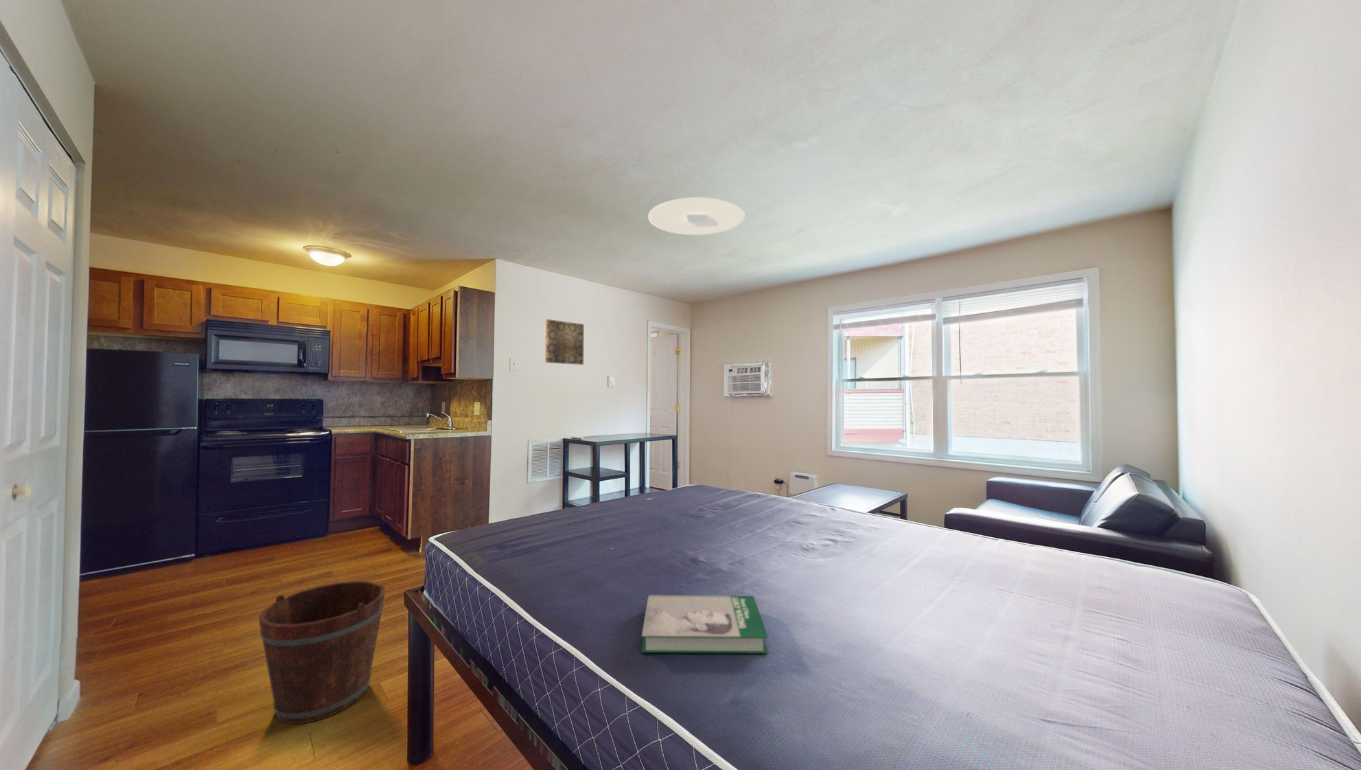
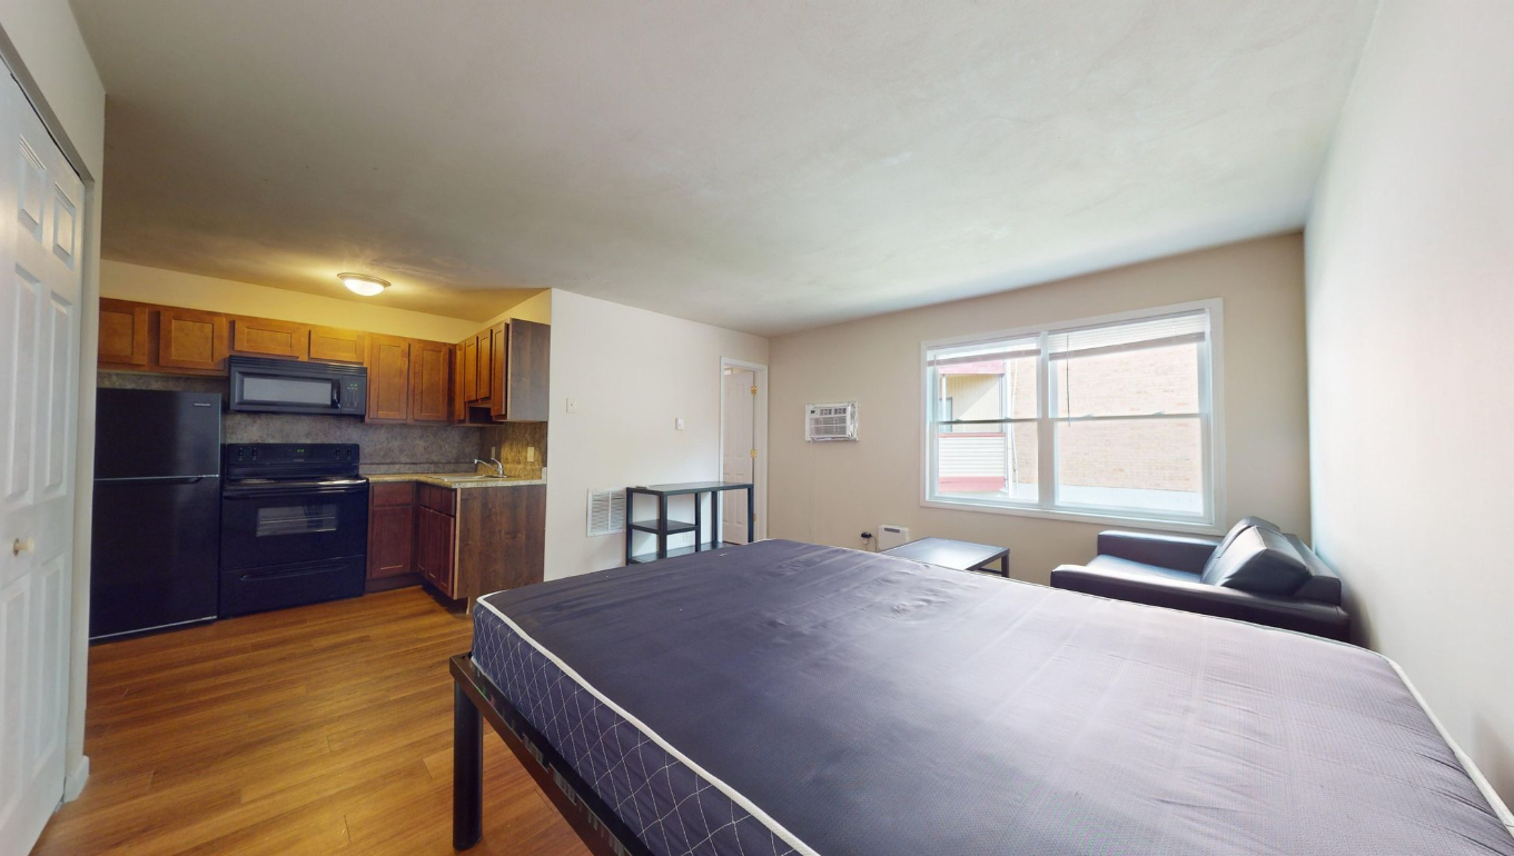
- bucket (325, 647)
- wall art (565, 342)
- book (702, 621)
- ceiling light (696, 213)
